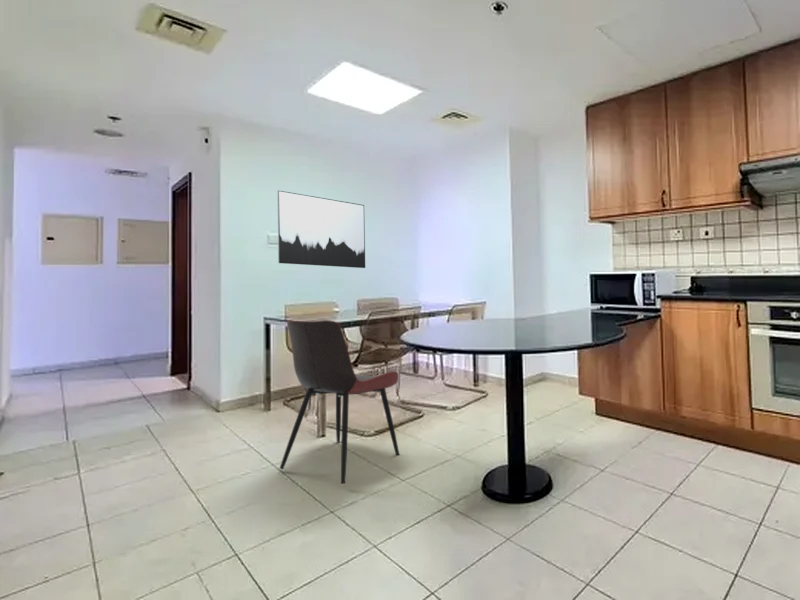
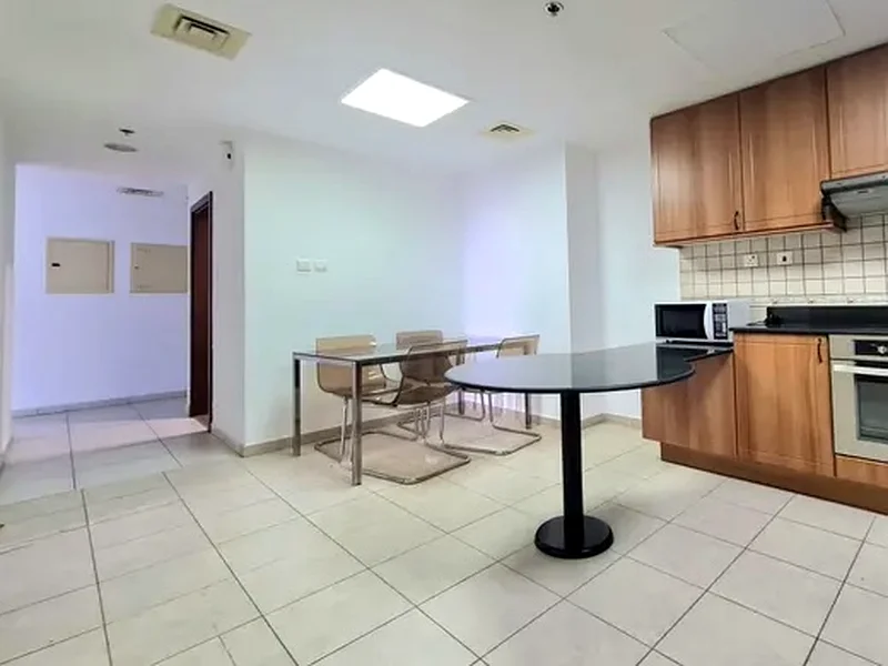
- dining chair (340, 390)
- wall art (324, 232)
